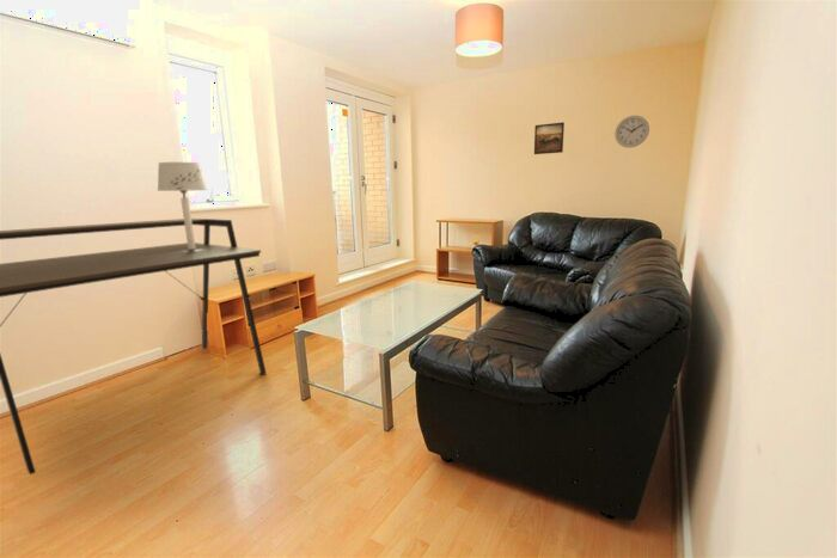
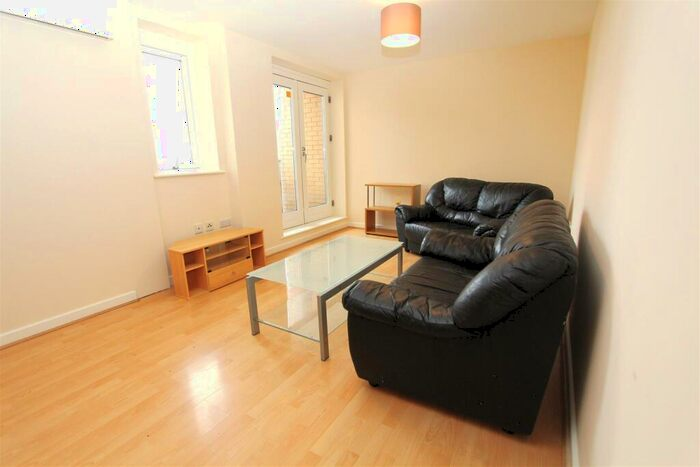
- desk (129, 276)
- table lamp (185, 208)
- wall clock (631, 131)
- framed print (548, 139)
